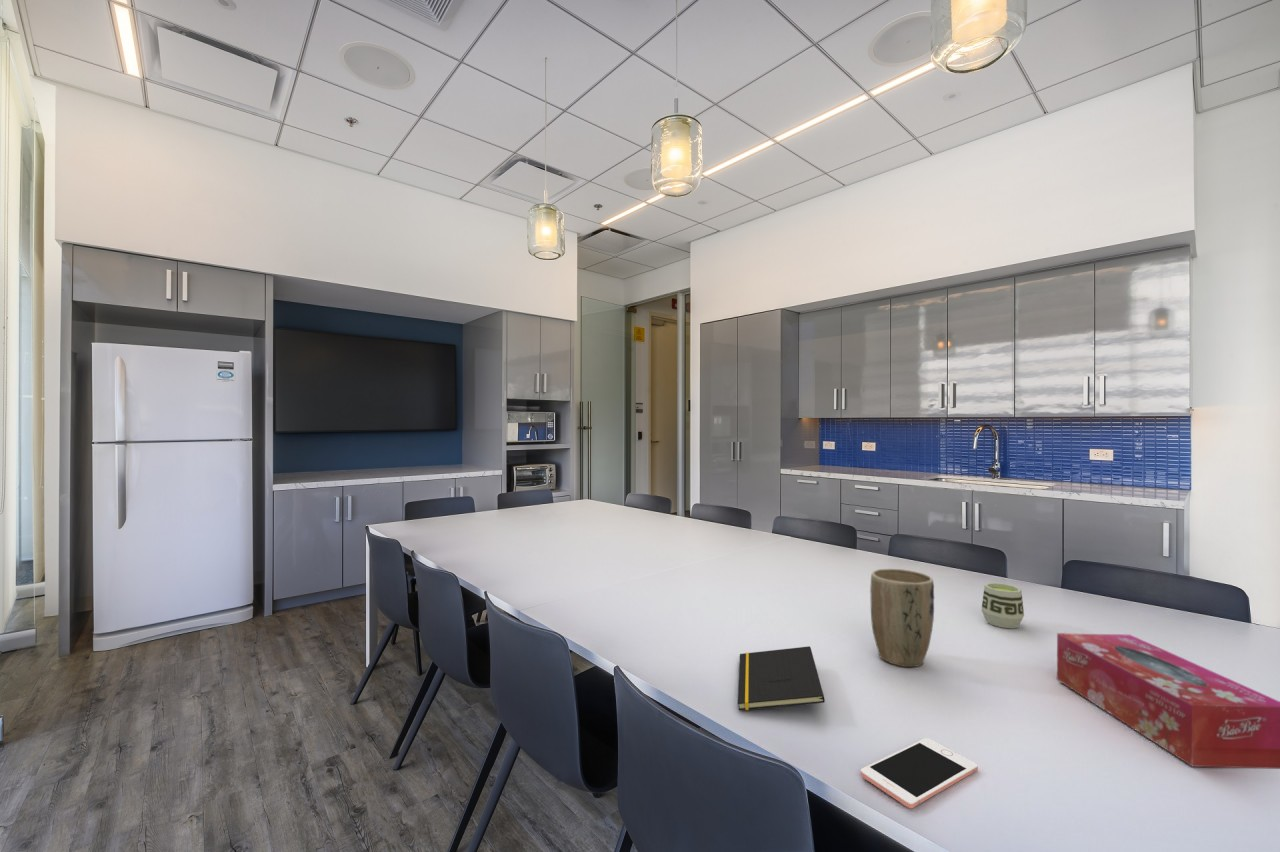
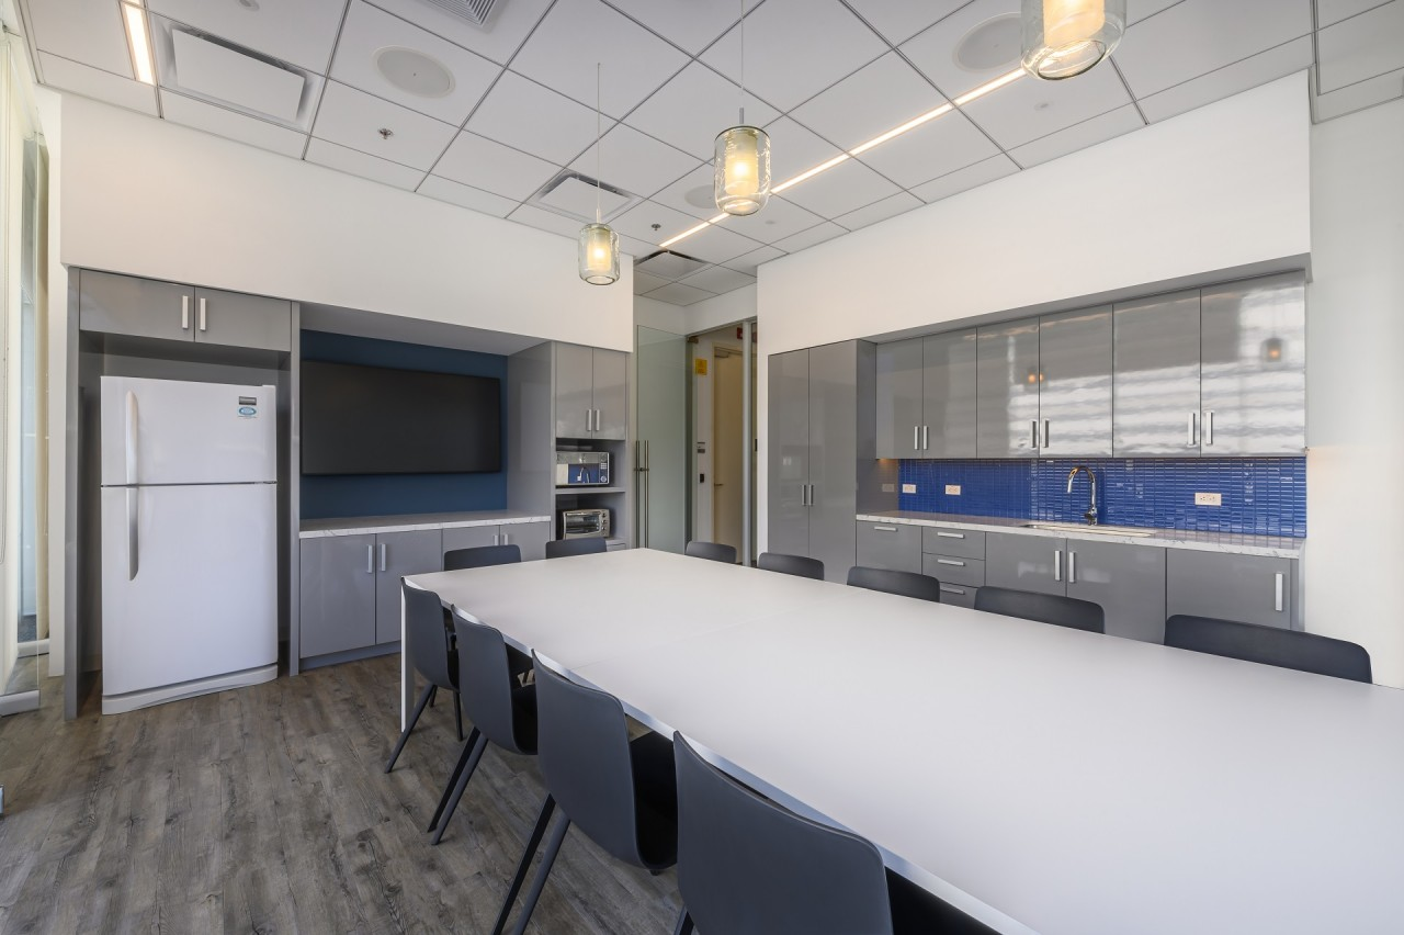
- cell phone (919, 770)
- tissue box (1156, 691)
- notepad (777, 675)
- cup (1002, 605)
- plant pot (901, 616)
